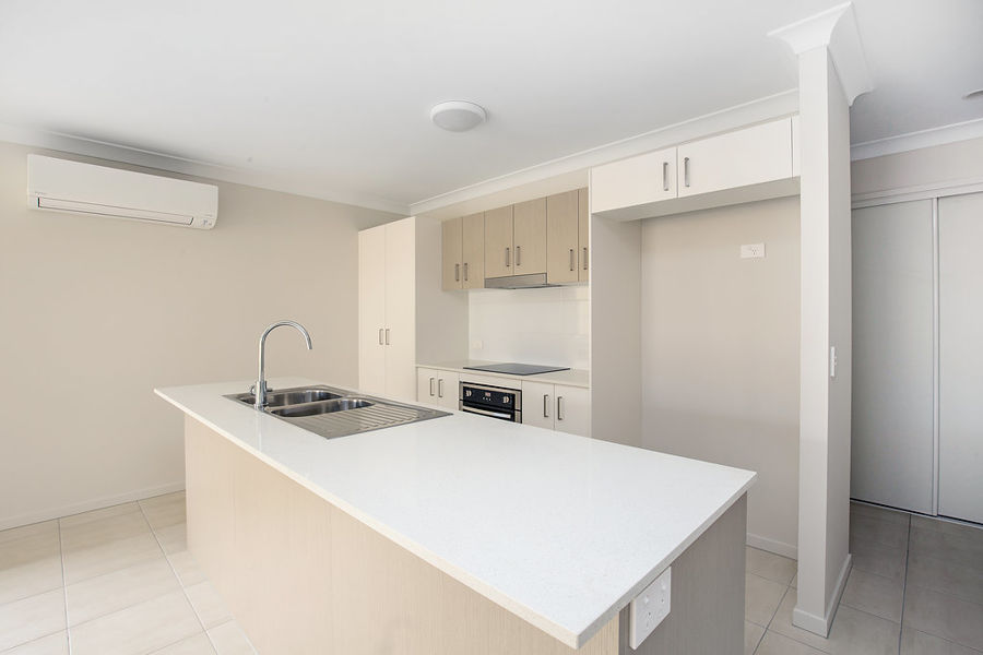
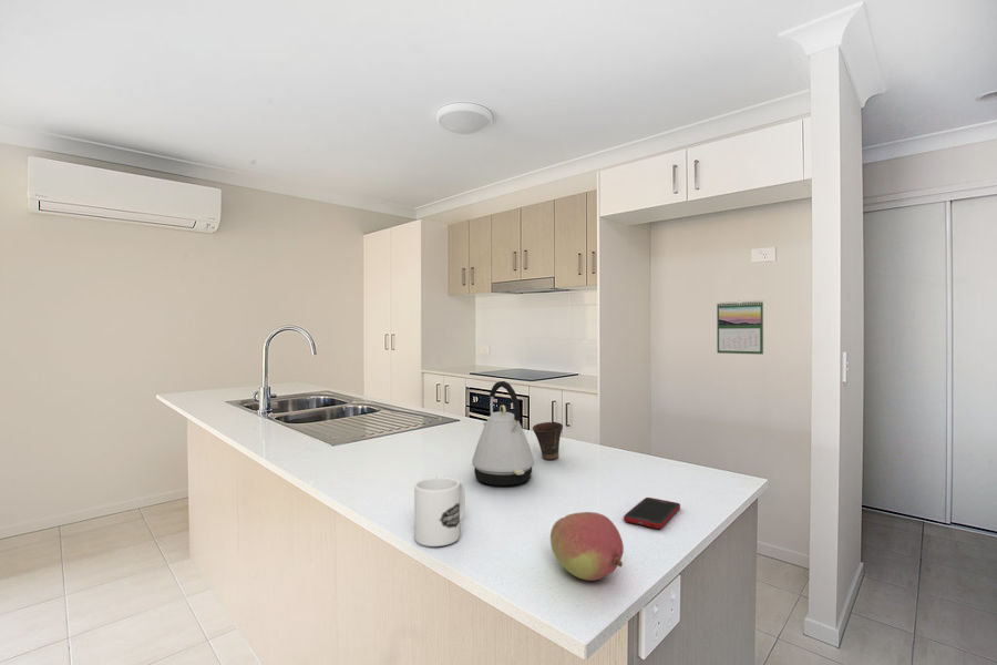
+ fruit (586, 544)
+ cell phone (652, 512)
+ mug (443, 507)
+ cup (547, 441)
+ calendar (739, 327)
+ kettle (502, 429)
